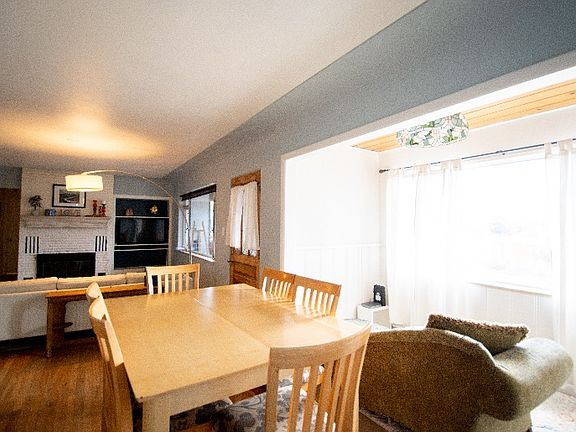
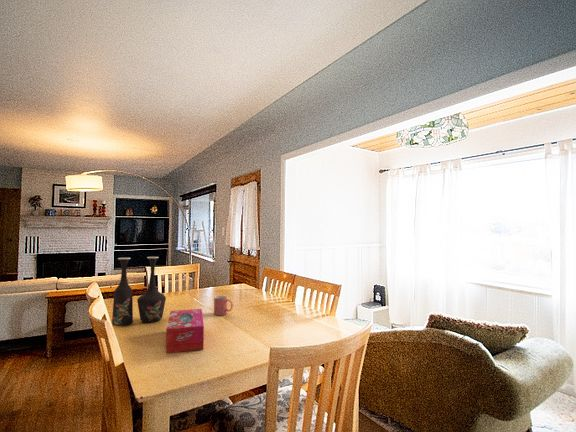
+ vase (144, 293)
+ tissue box (185, 328)
+ mug (223, 305)
